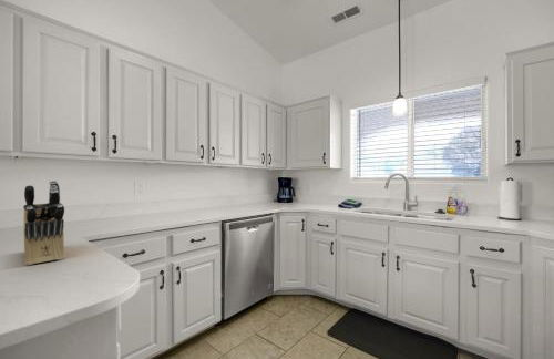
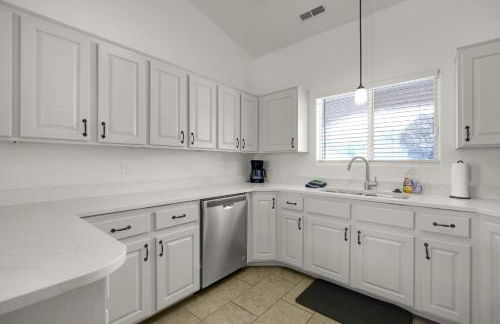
- knife block (43, 218)
